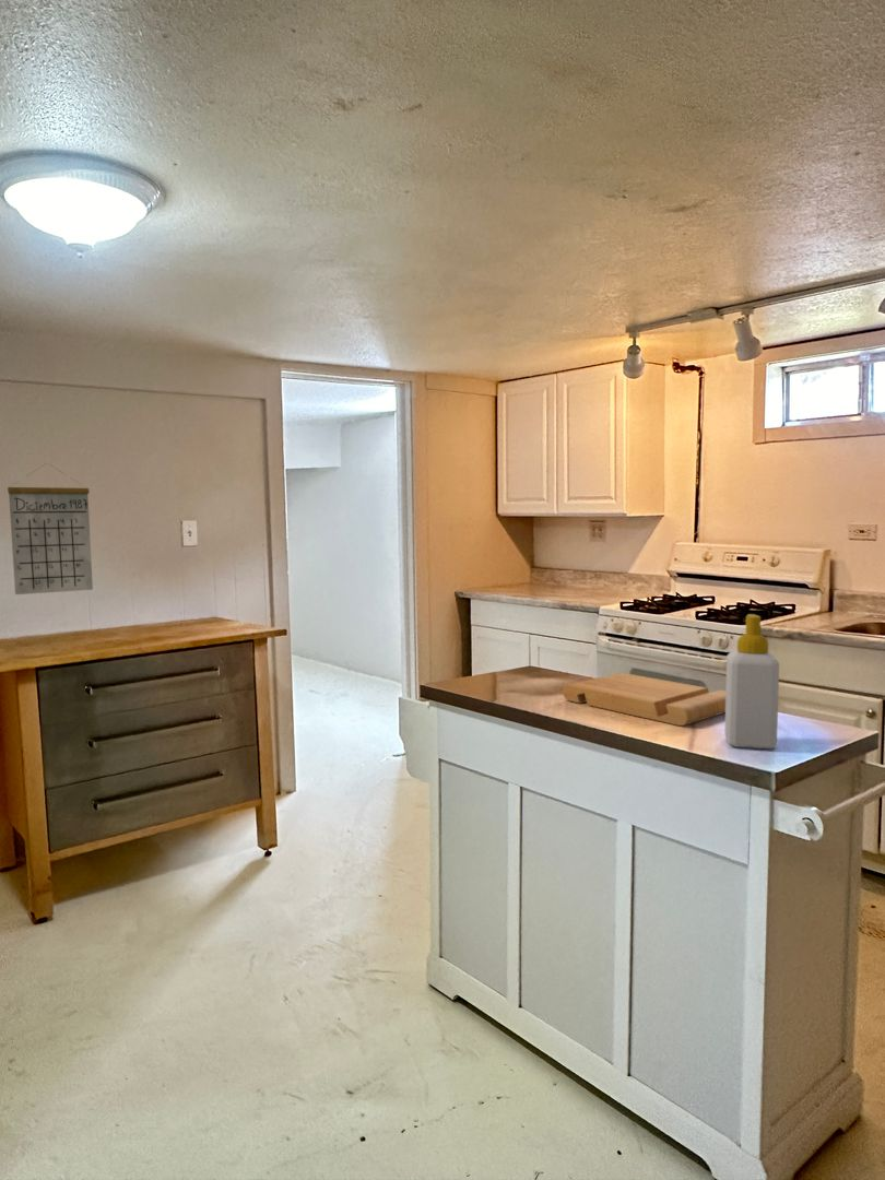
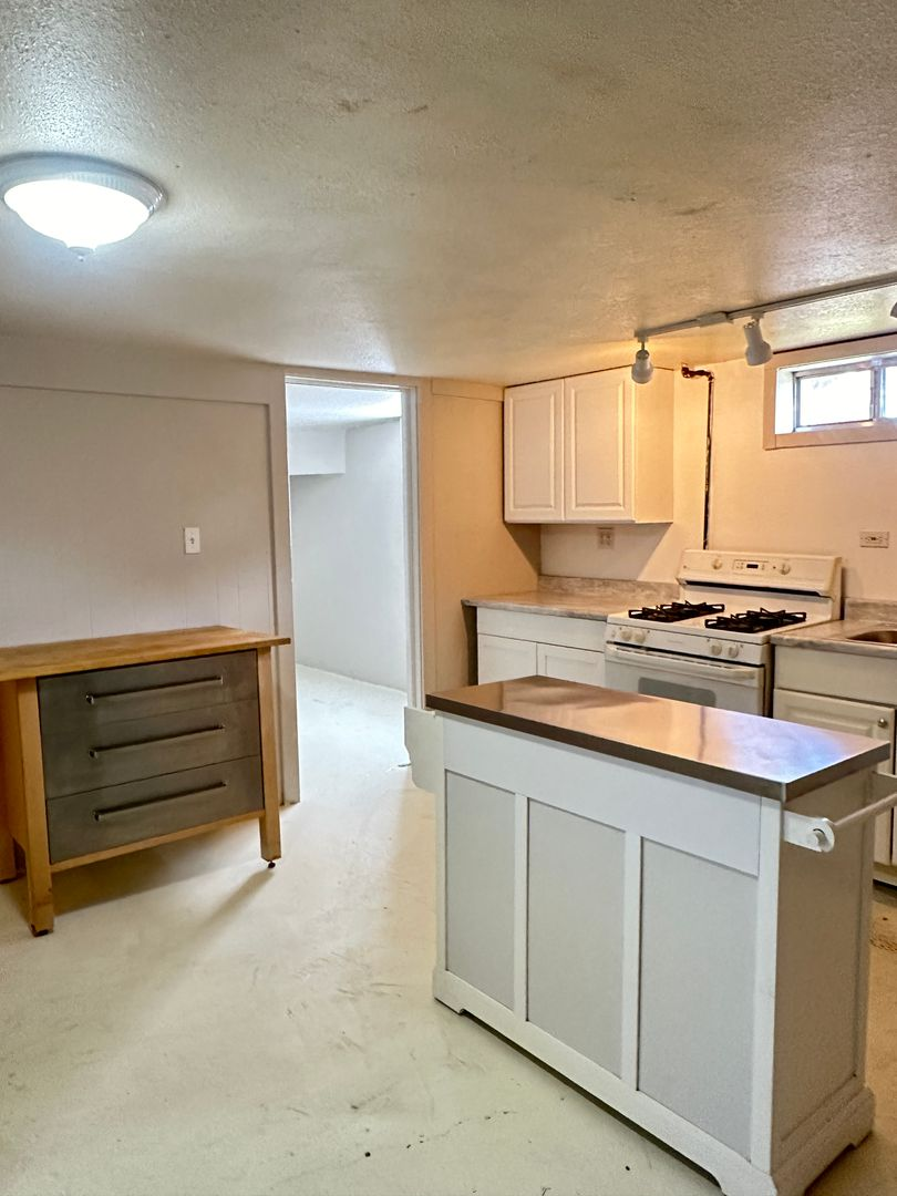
- soap bottle (752, 680)
- calendar (51, 528)
- cutting board (648, 696)
